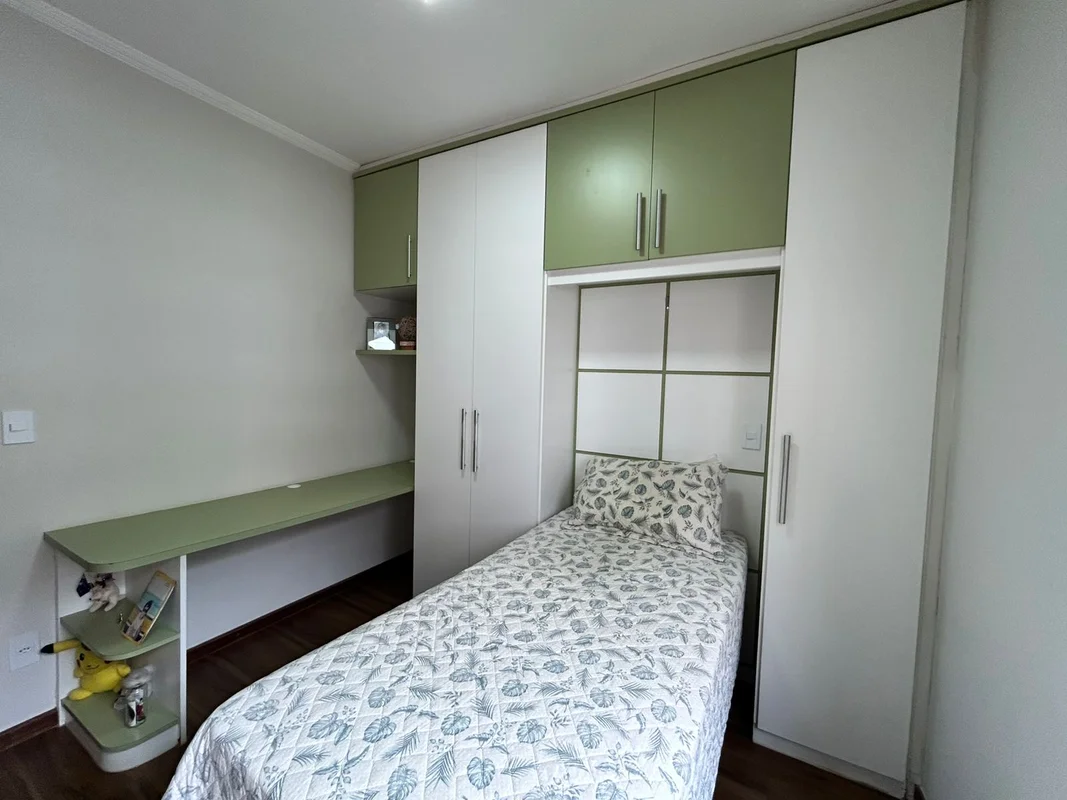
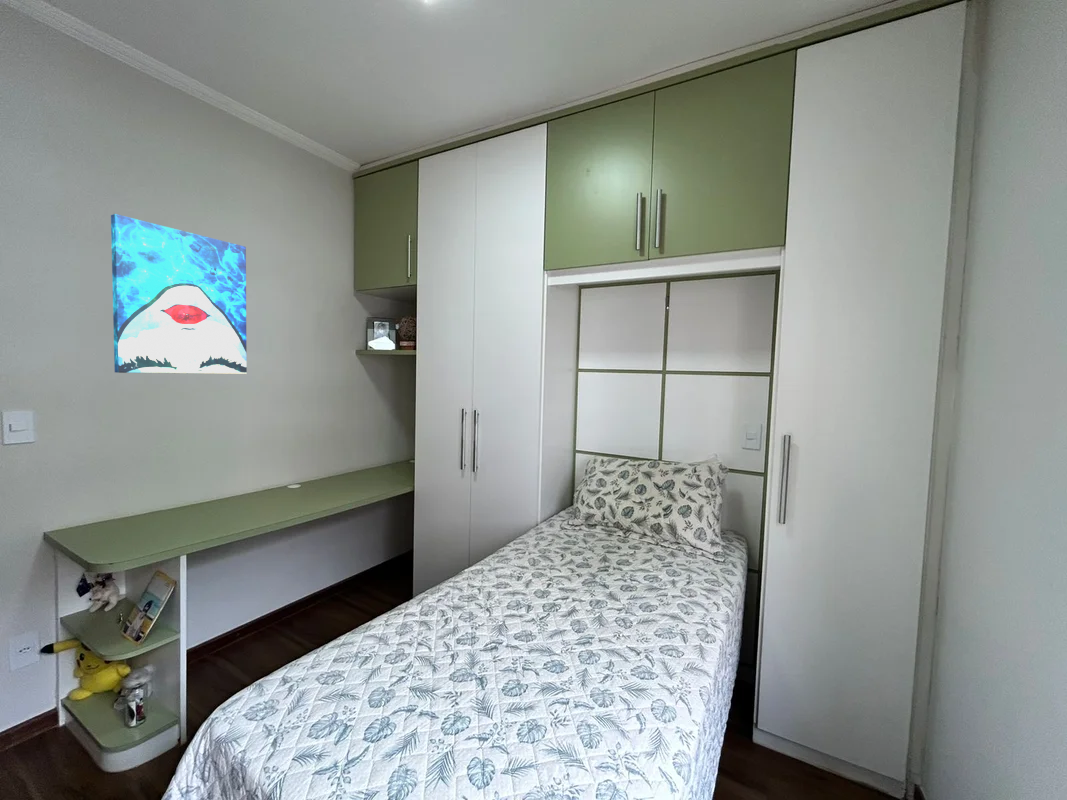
+ wall art (186, 303)
